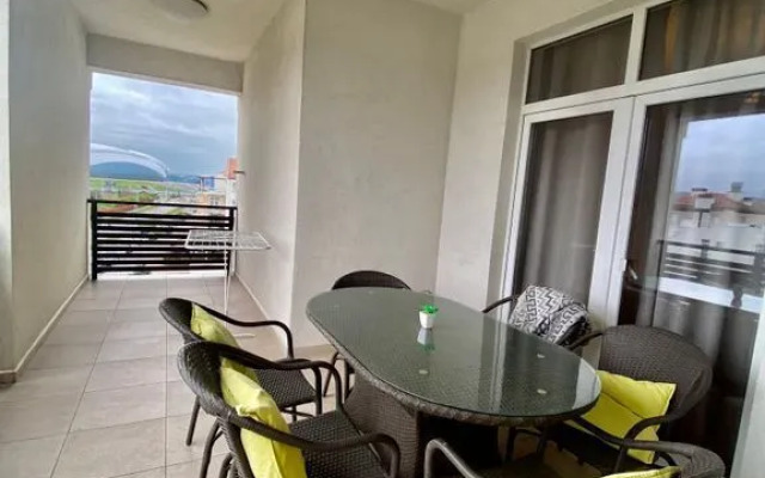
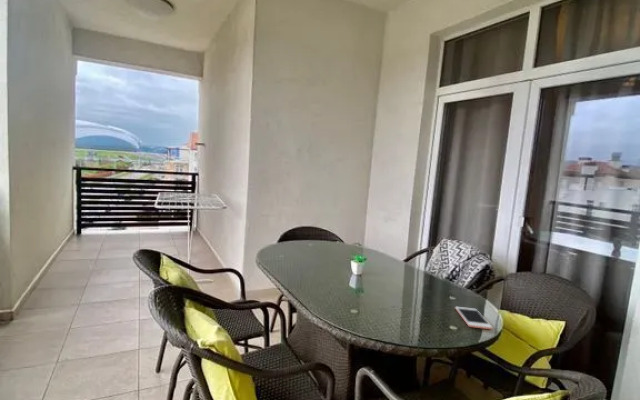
+ cell phone (472, 317)
